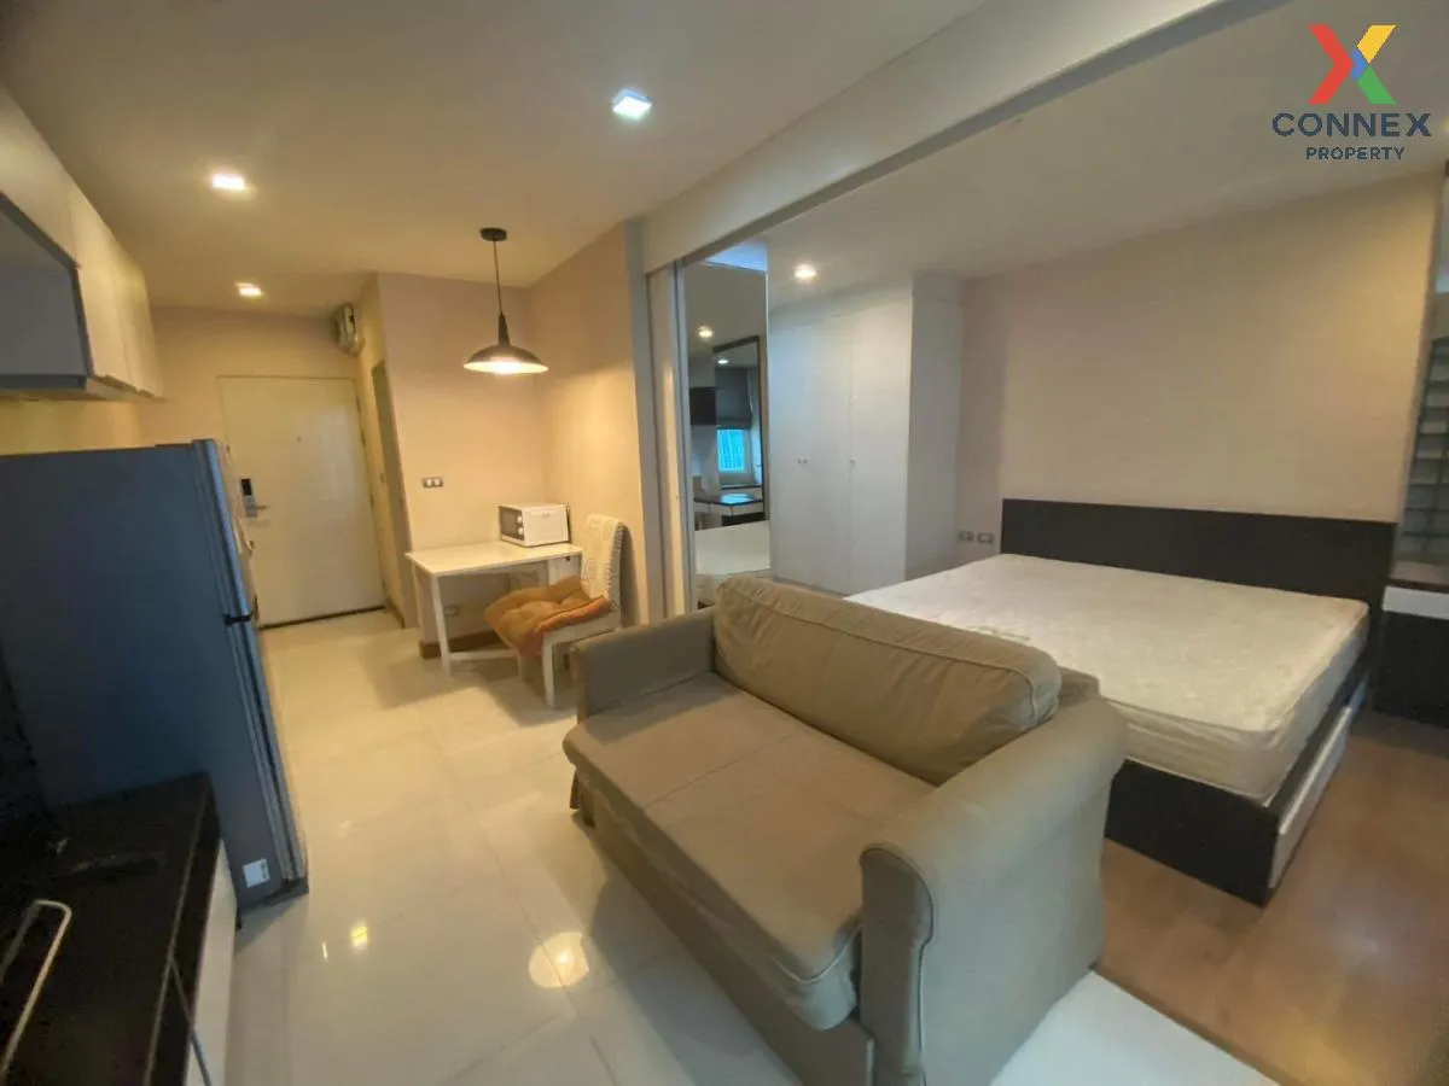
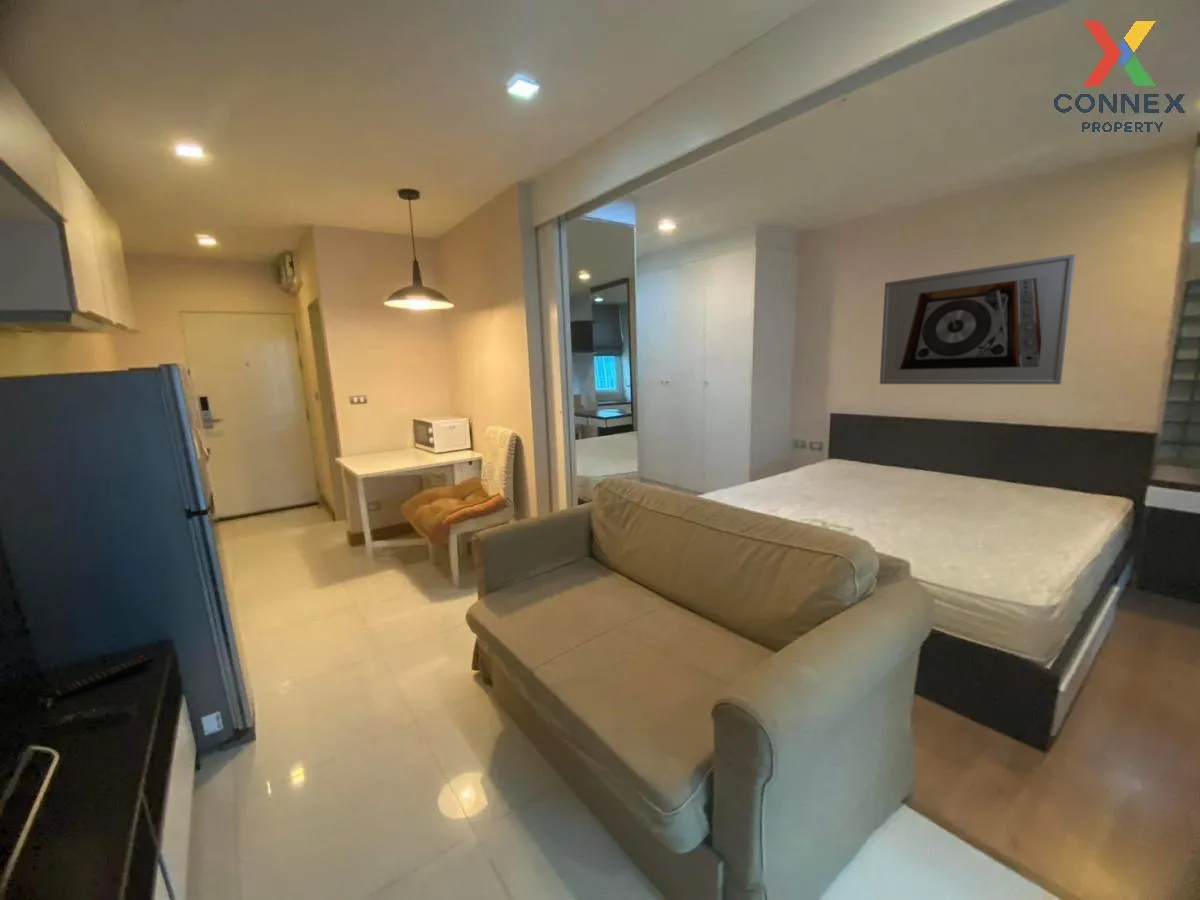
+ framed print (963, 328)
+ remote control (105, 676)
